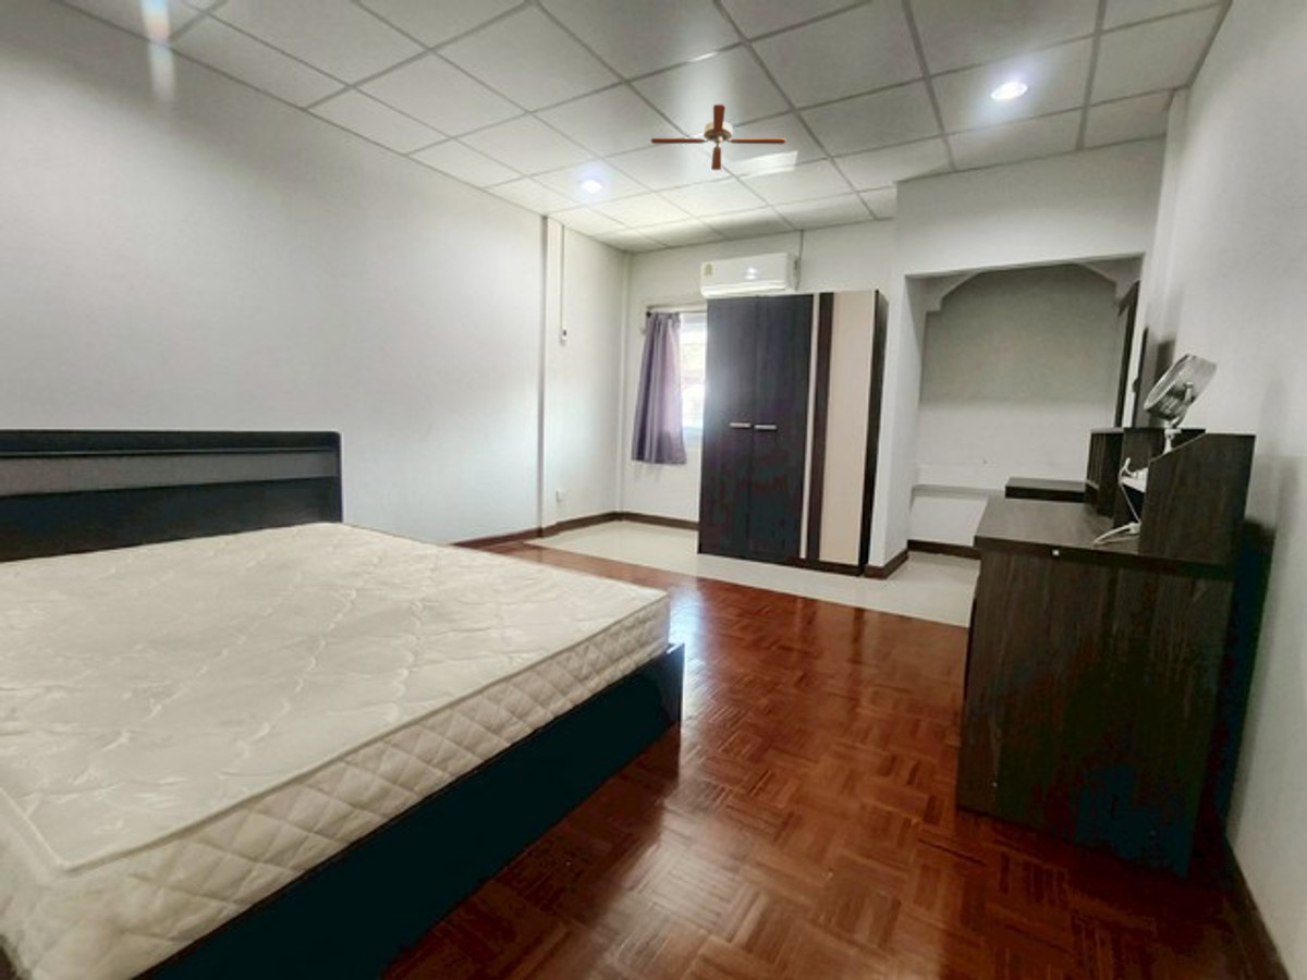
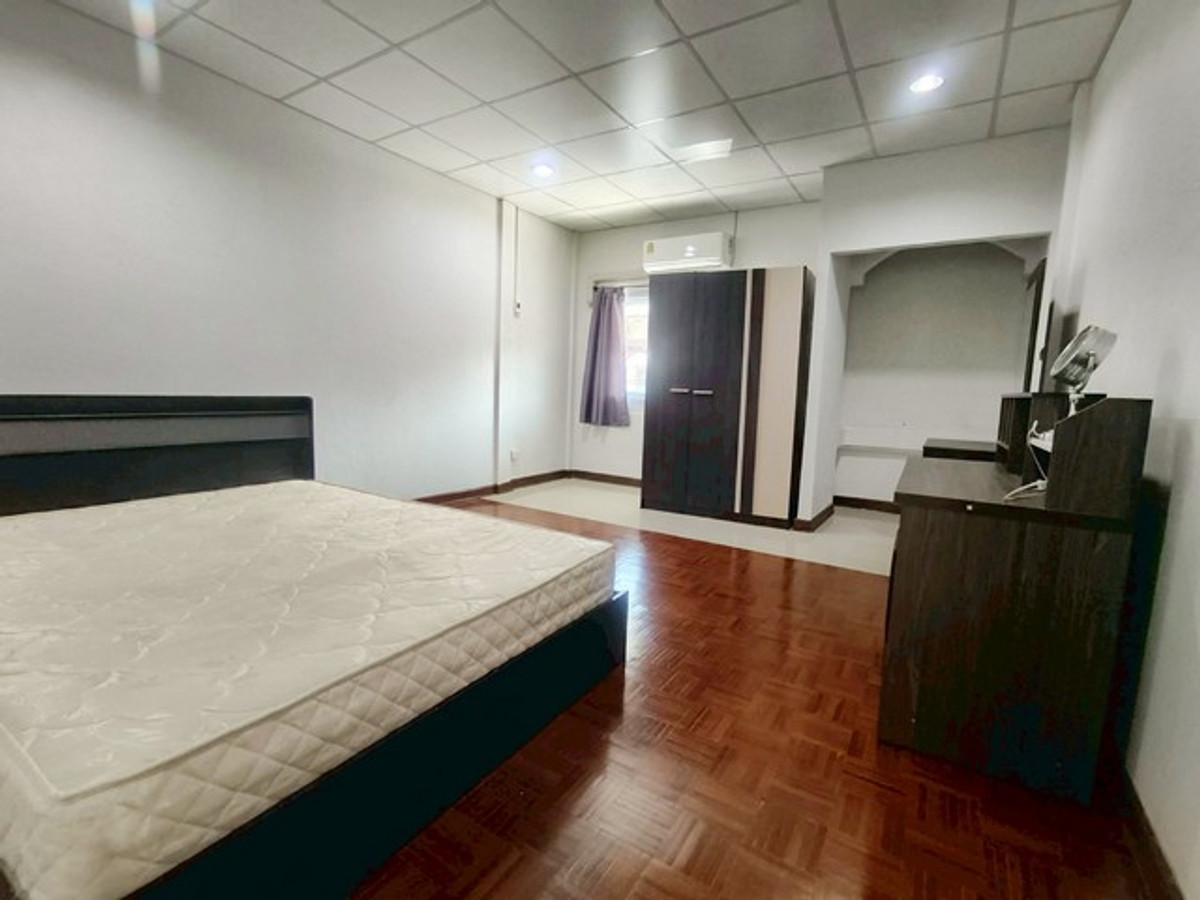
- ceiling fan (717, 140)
